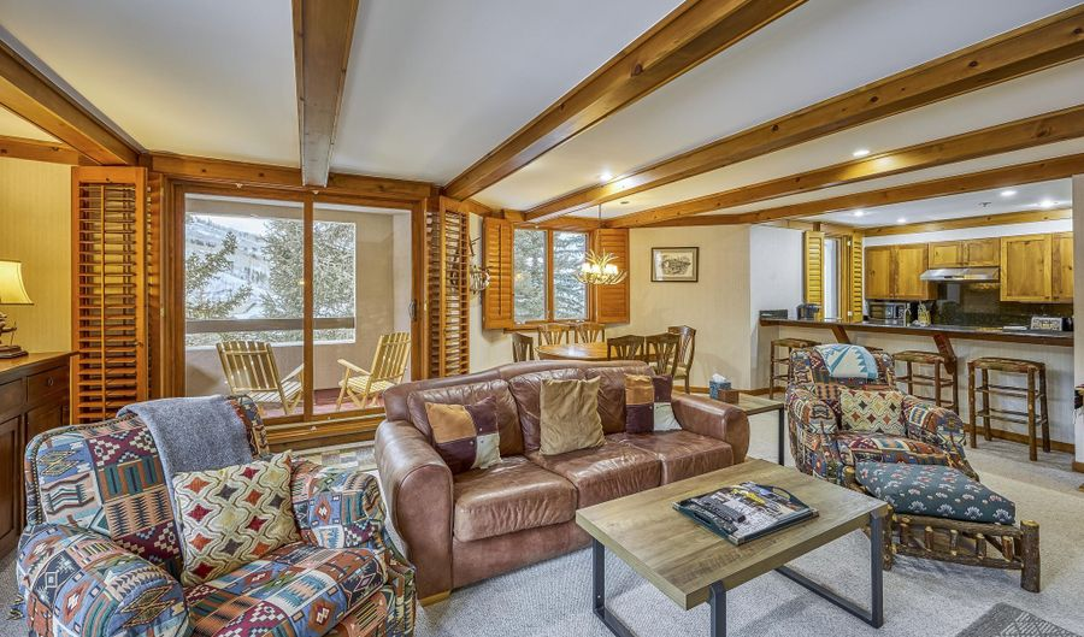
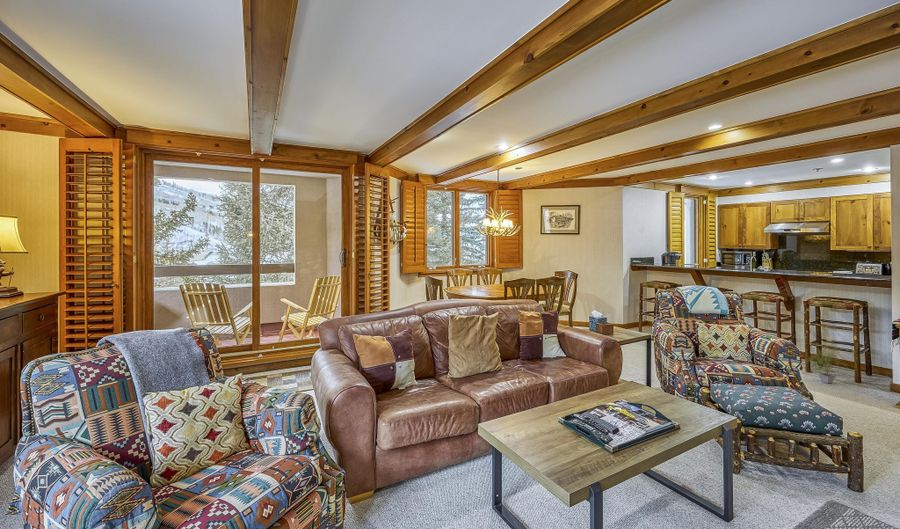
+ potted plant (823, 364)
